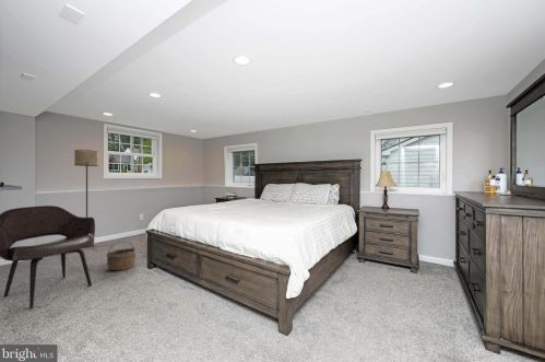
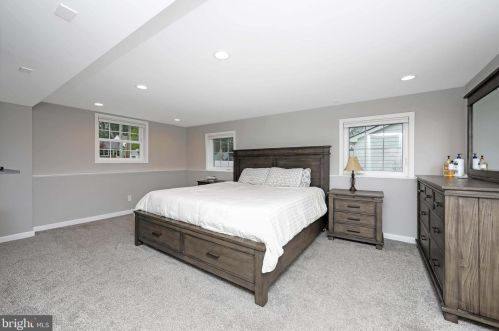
- floor lamp (86, 198)
- armchair (47, 248)
- wicker basket (121, 254)
